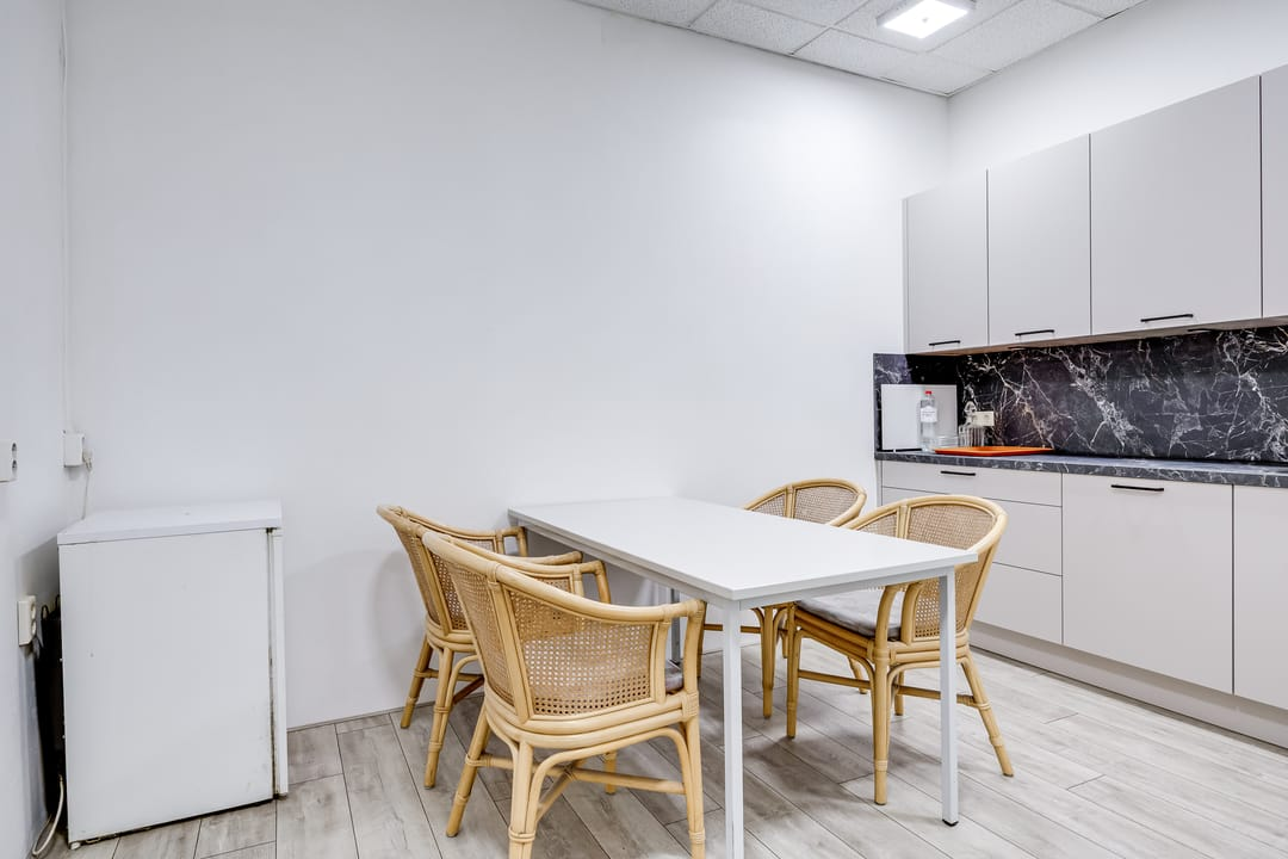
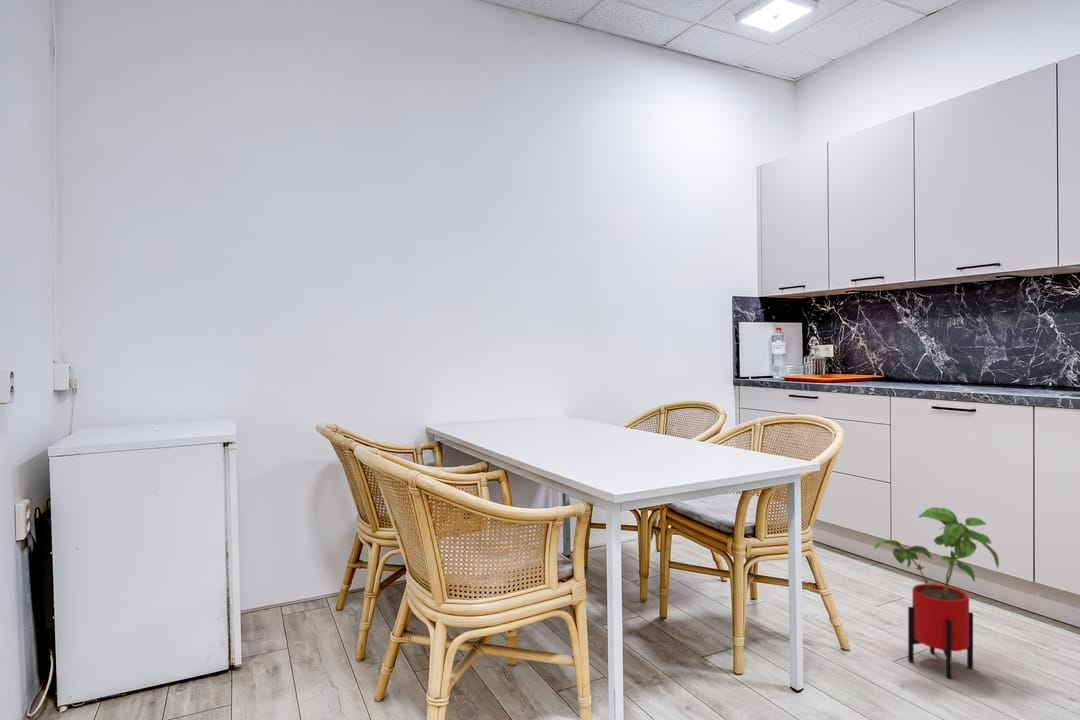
+ house plant (938, 585)
